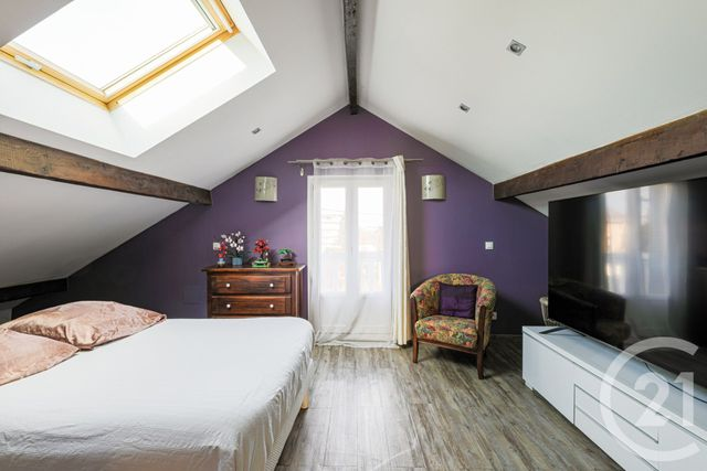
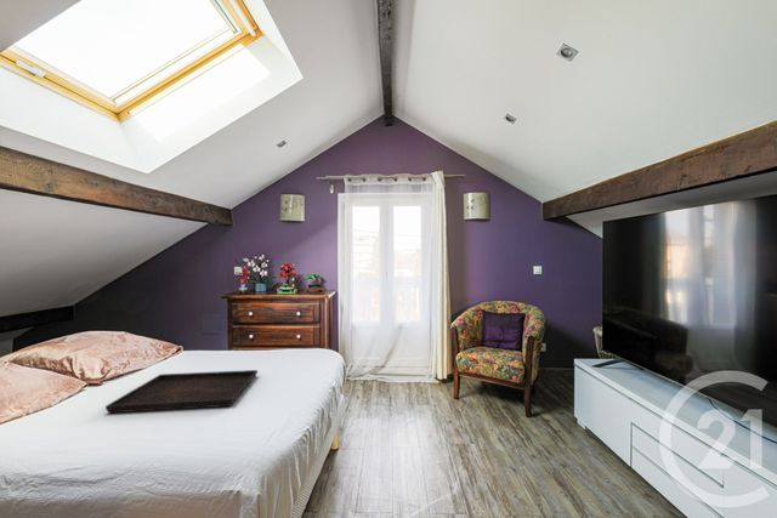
+ serving tray (192, 388)
